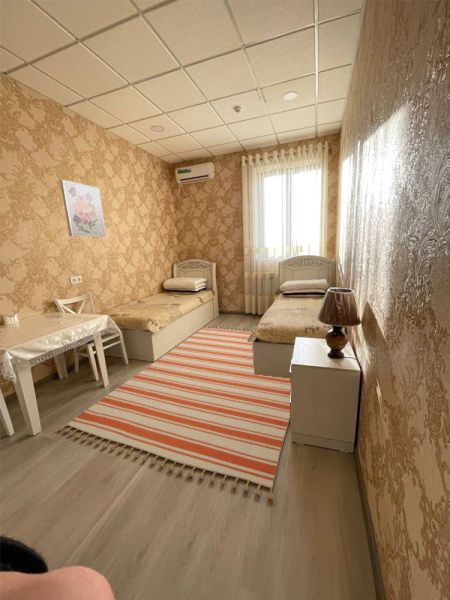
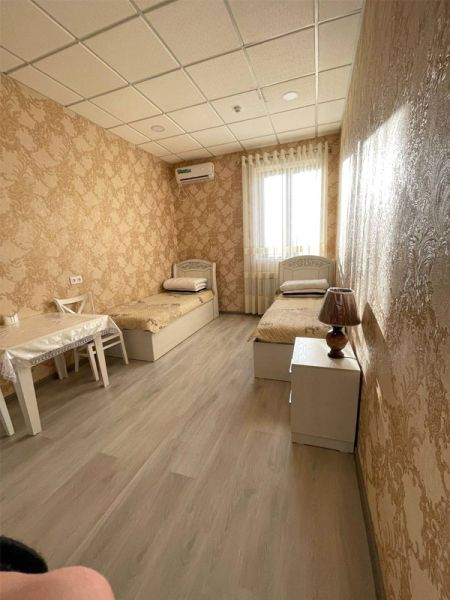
- wall art (84, 210)
- rug (220, 367)
